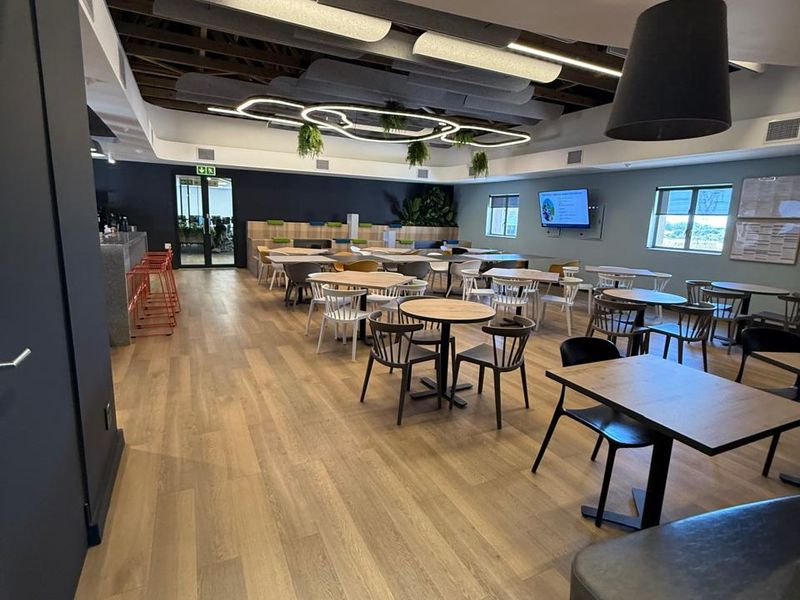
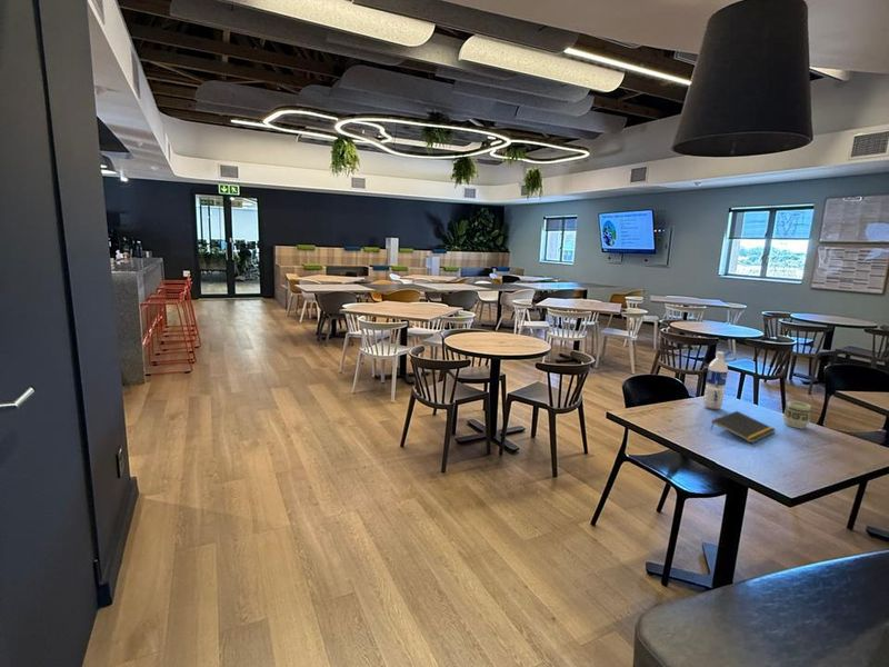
+ notepad (743, 426)
+ cup (797, 415)
+ water bottle (716, 380)
